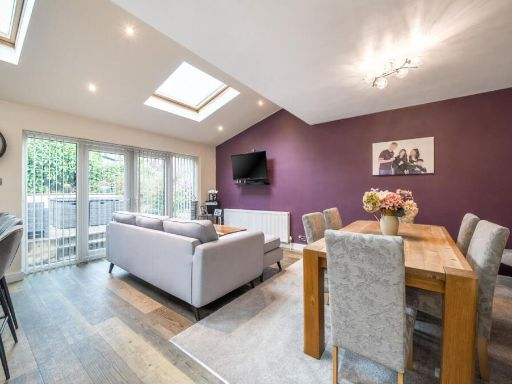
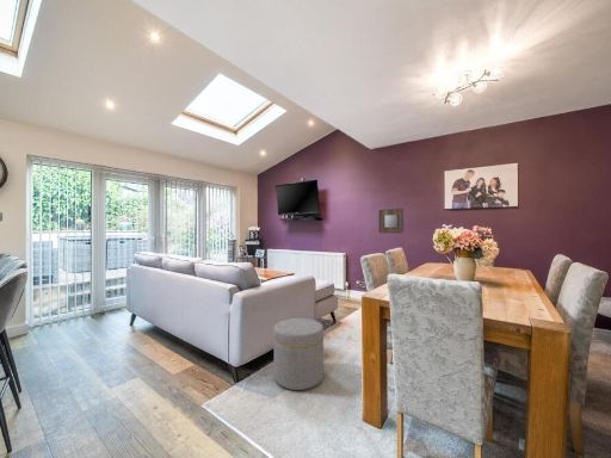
+ home mirror (390, 221)
+ ottoman (298, 351)
